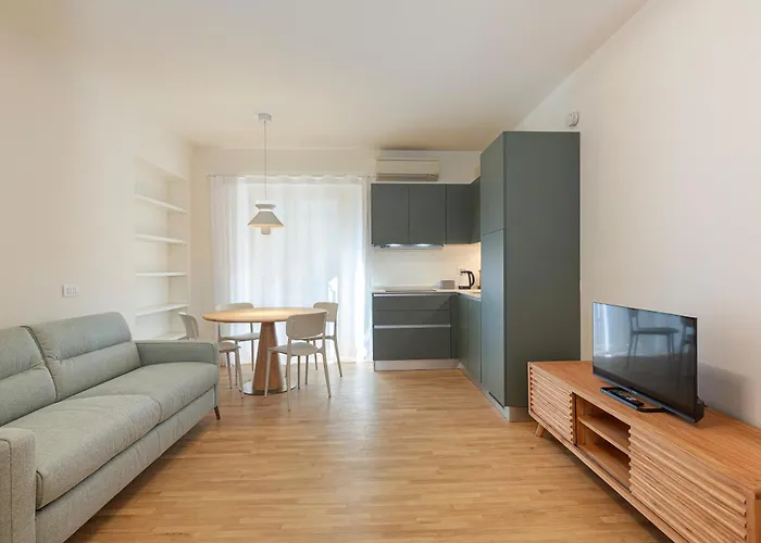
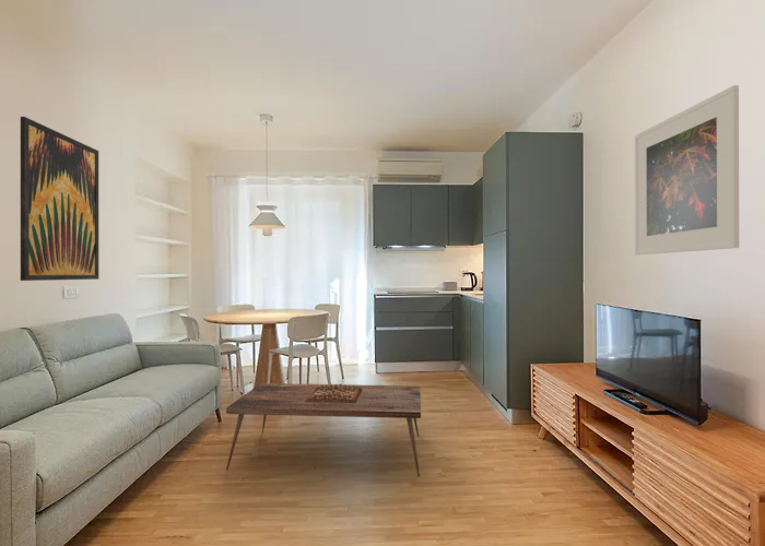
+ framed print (679, 182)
+ wall art (63, 207)
+ coffee table (331, 415)
